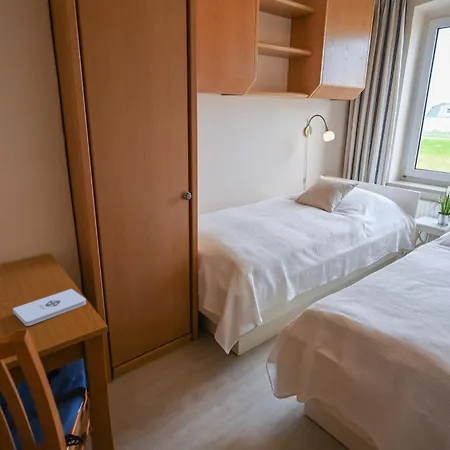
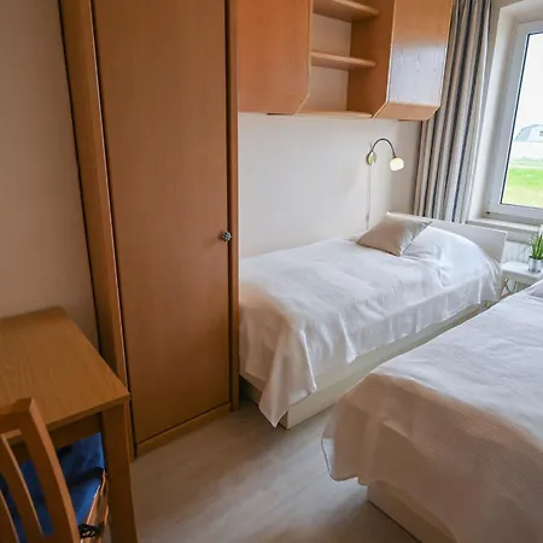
- notepad (51, 306)
